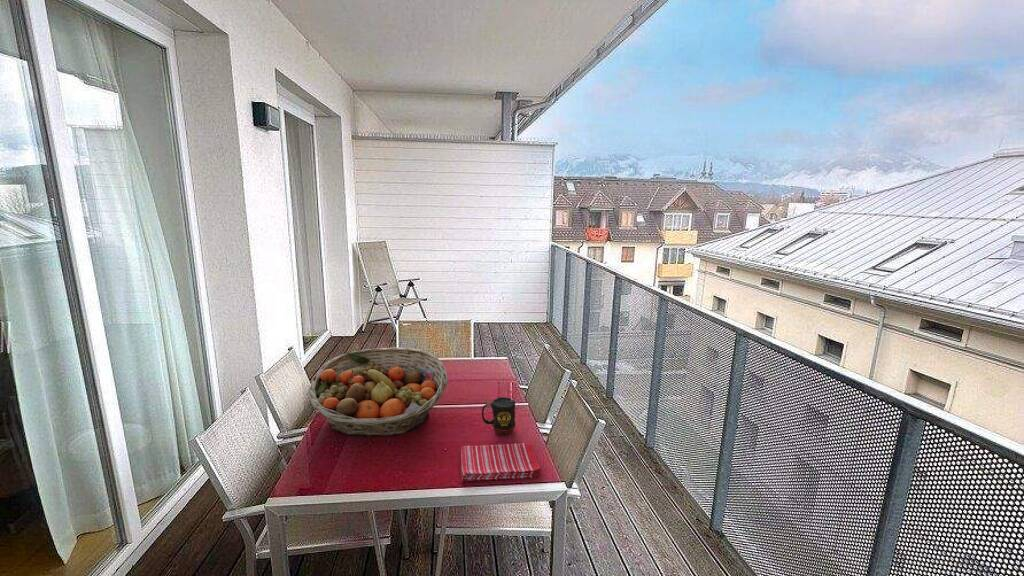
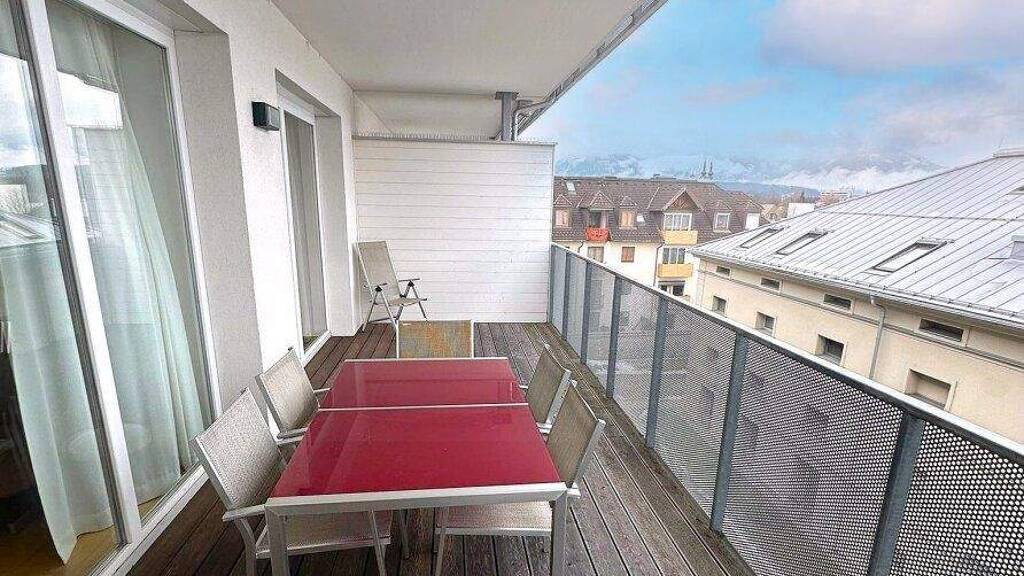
- fruit basket (380, 390)
- dish towel (499, 459)
- mug (498, 416)
